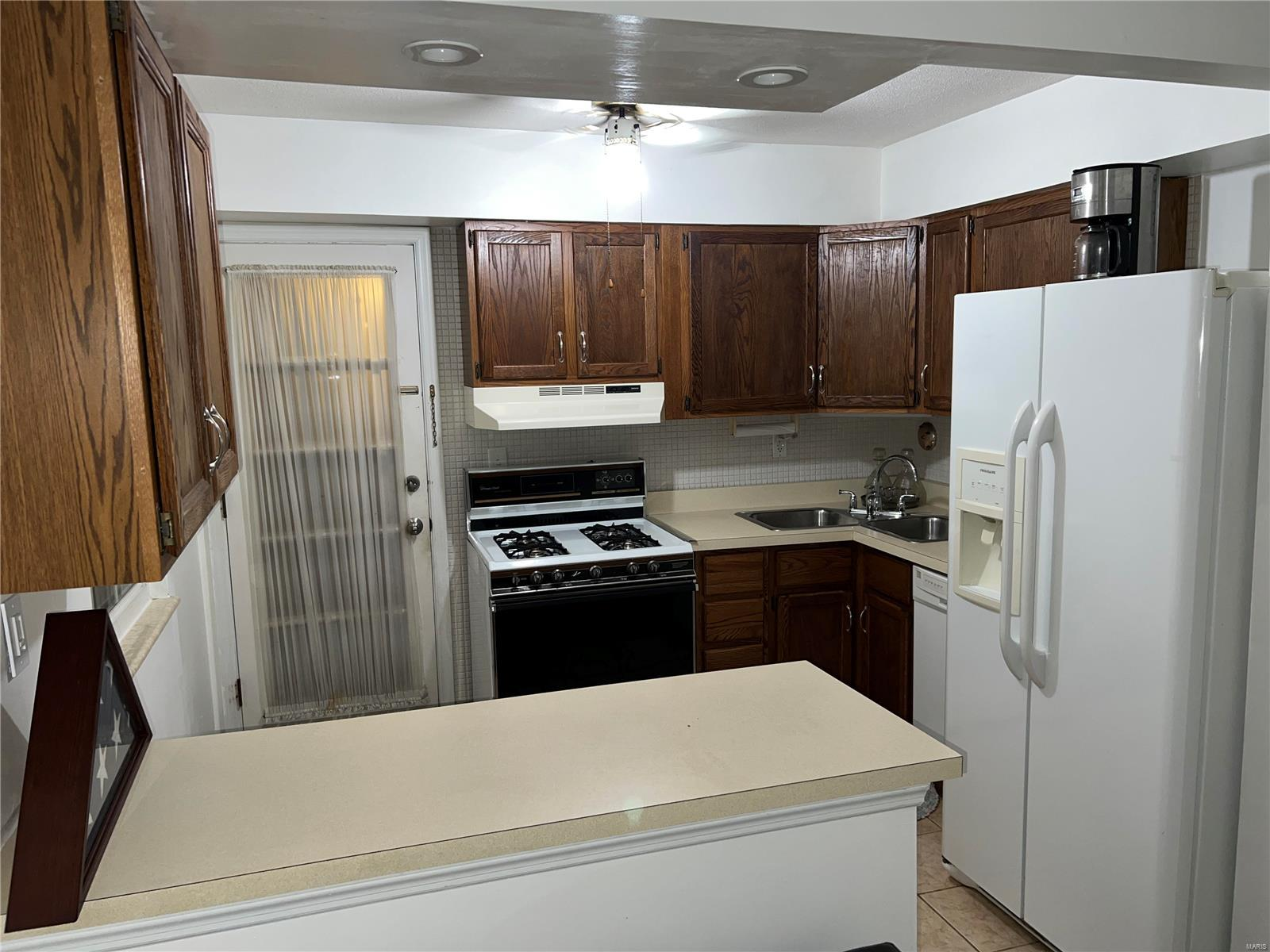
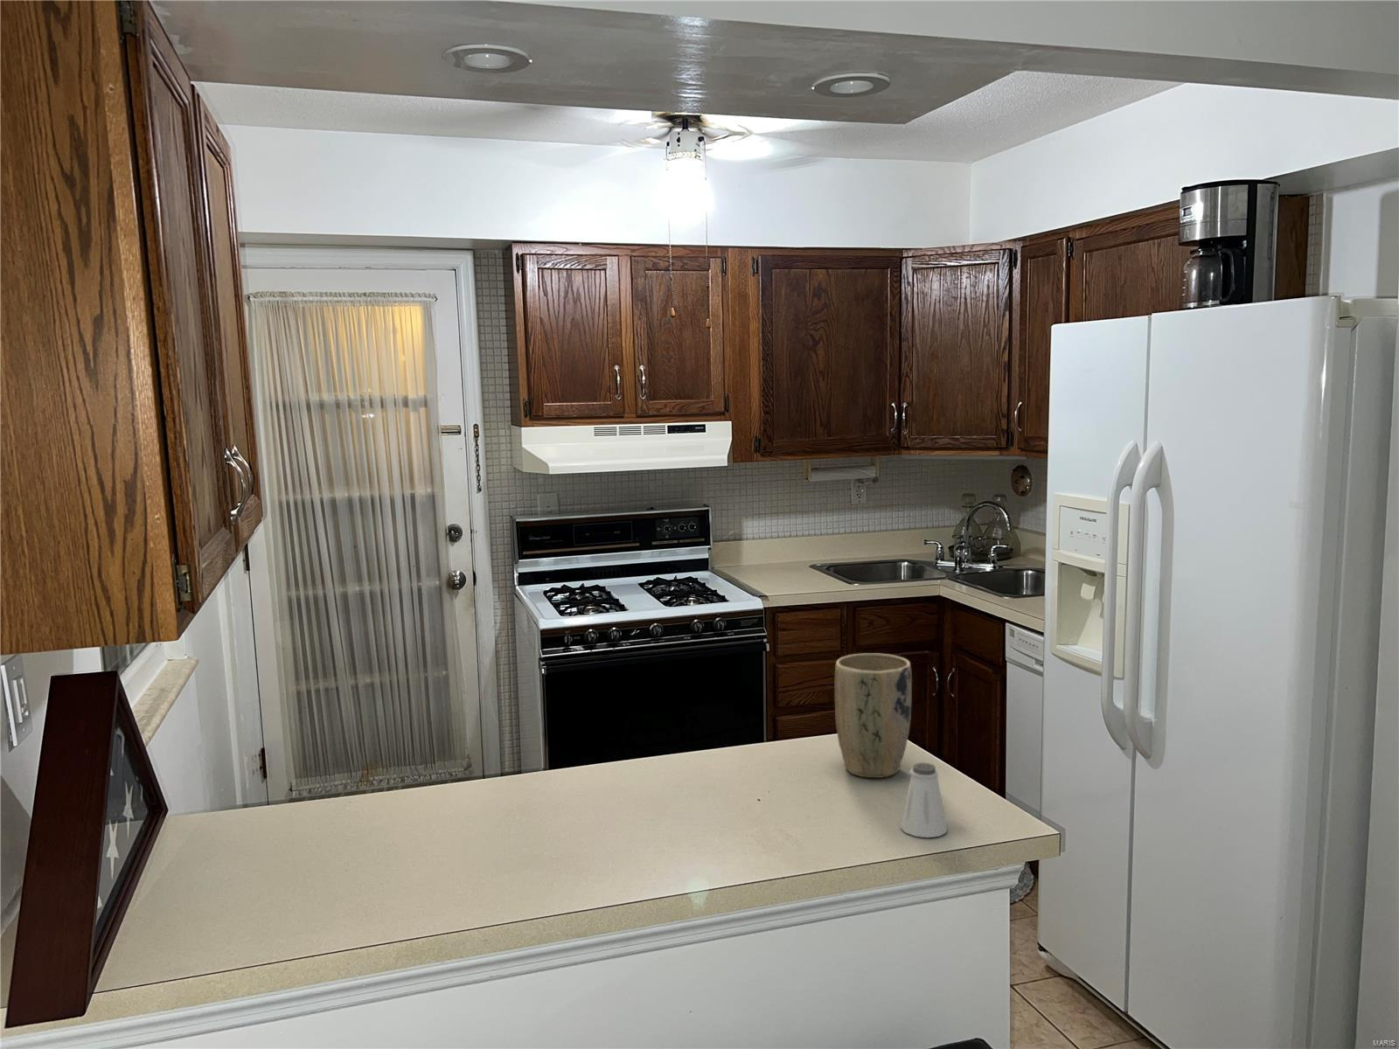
+ plant pot (872, 715)
+ saltshaker (923, 797)
